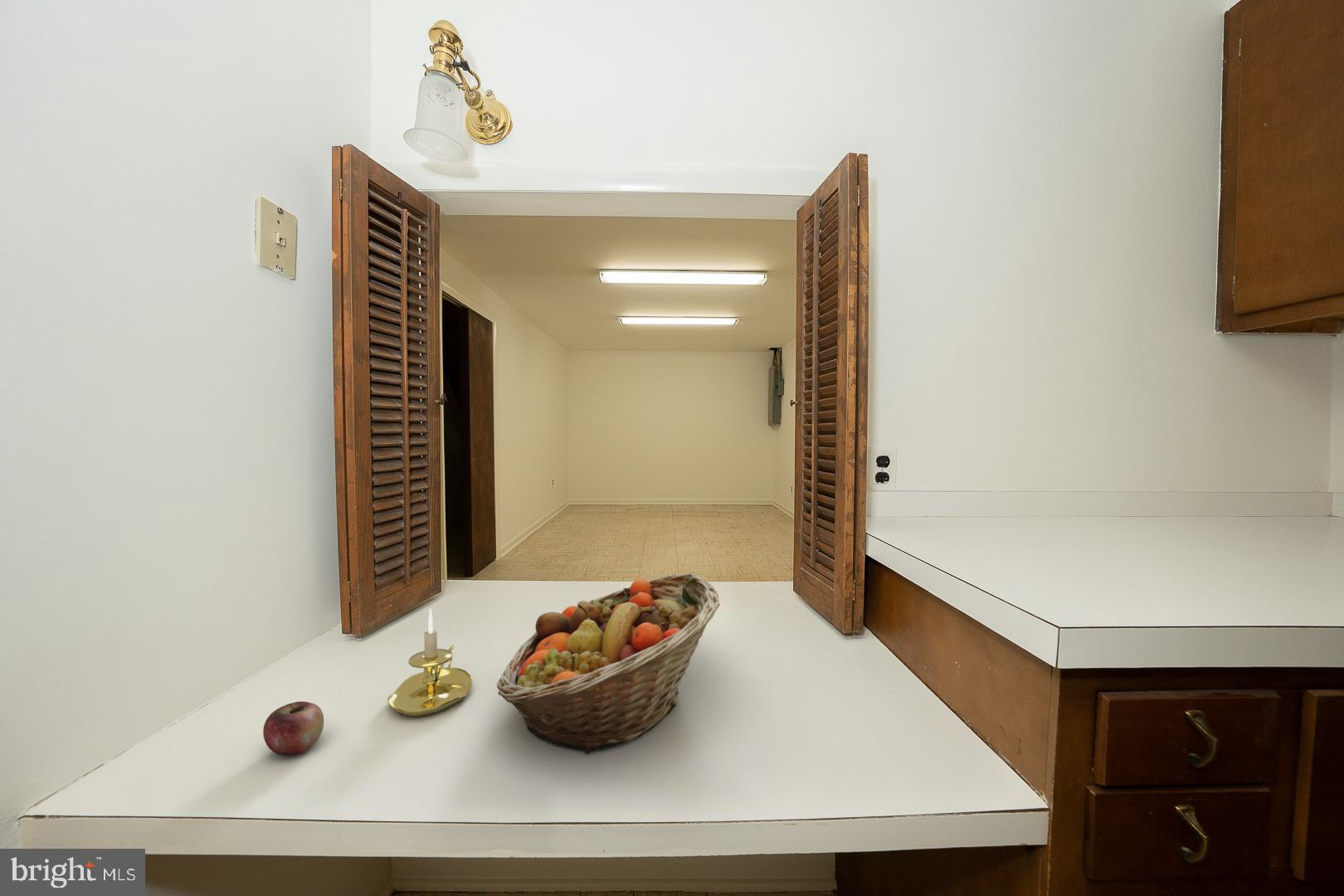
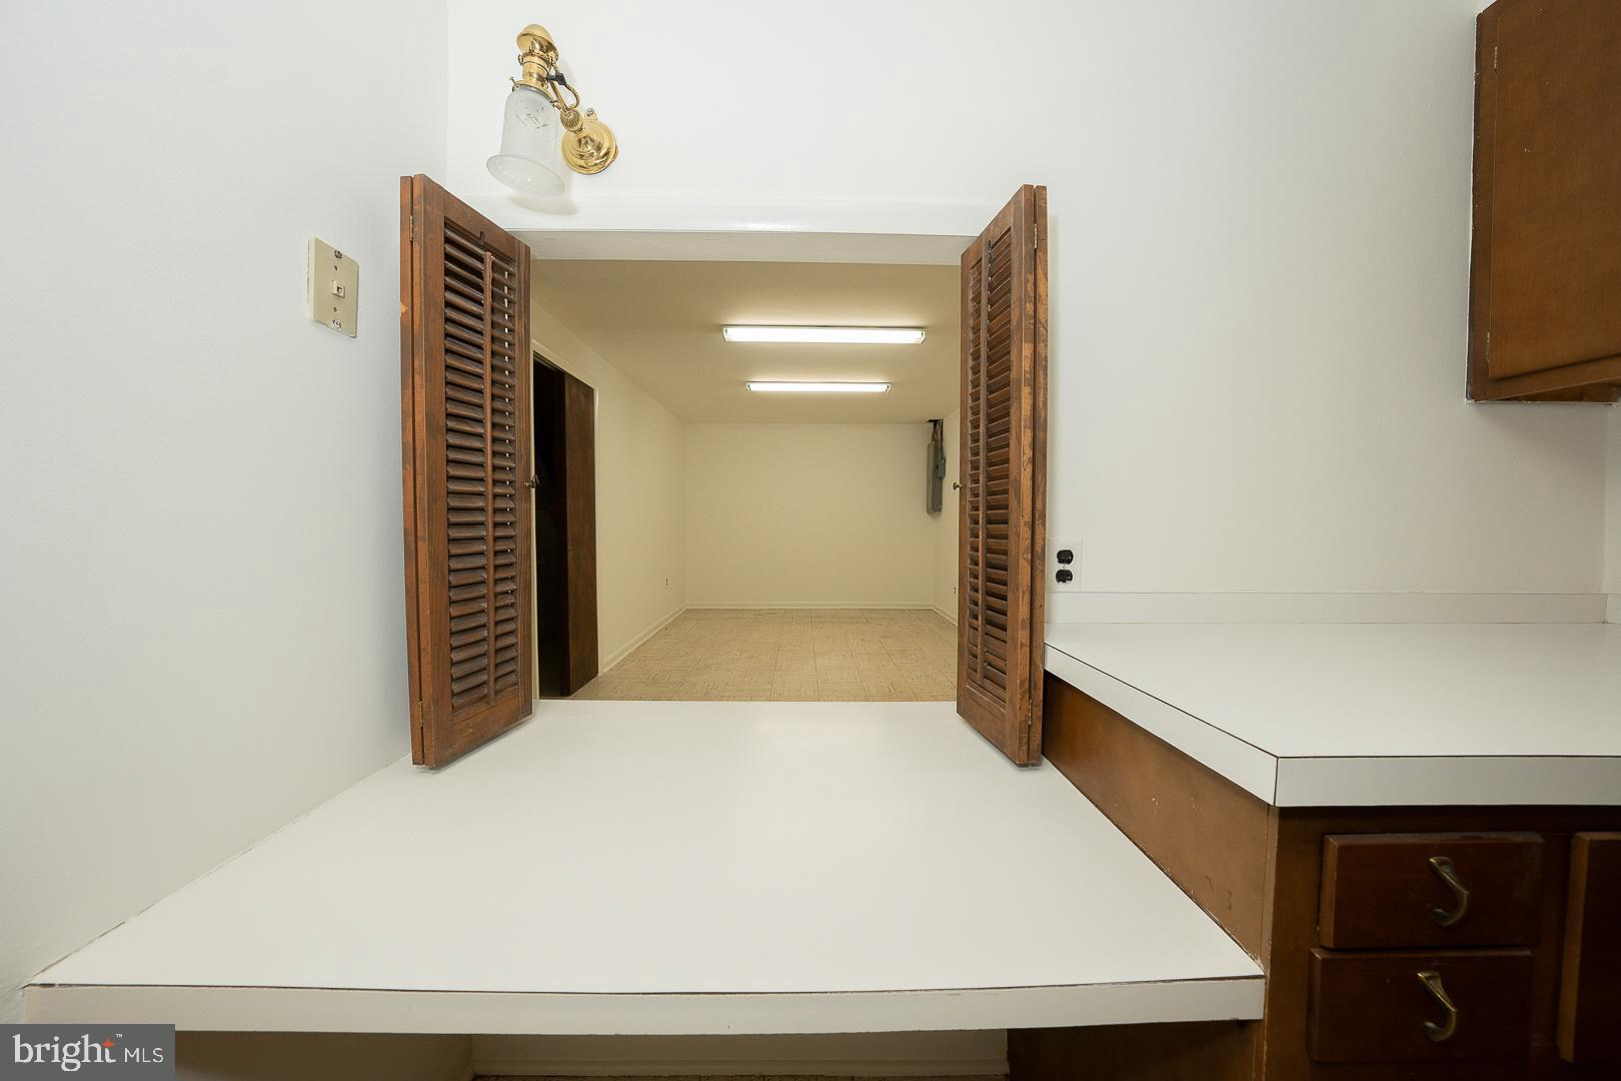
- fruit basket (614, 645)
- apple (294, 724)
- candle holder (433, 650)
